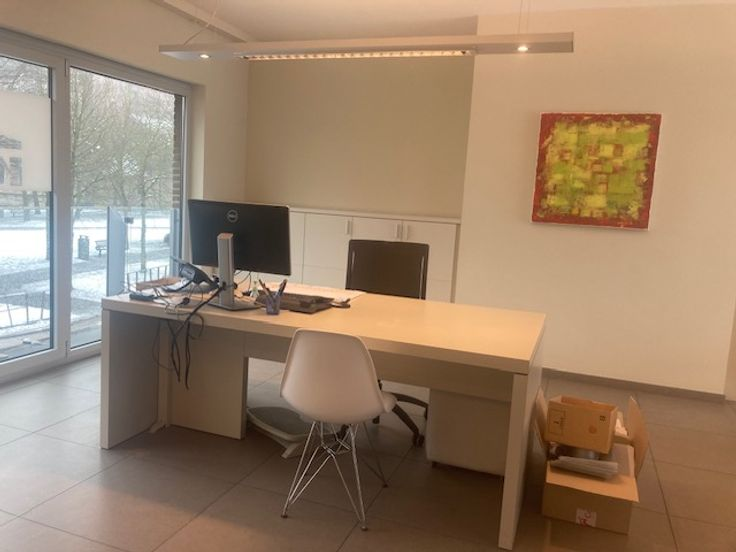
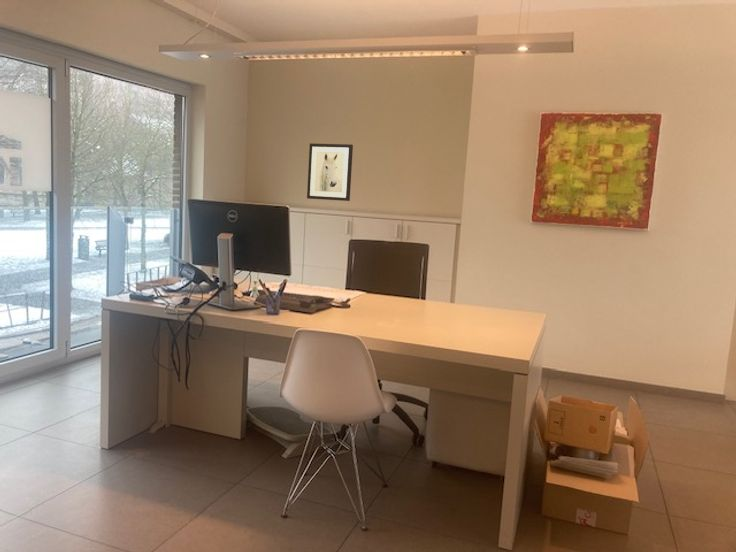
+ wall art (329, 172)
